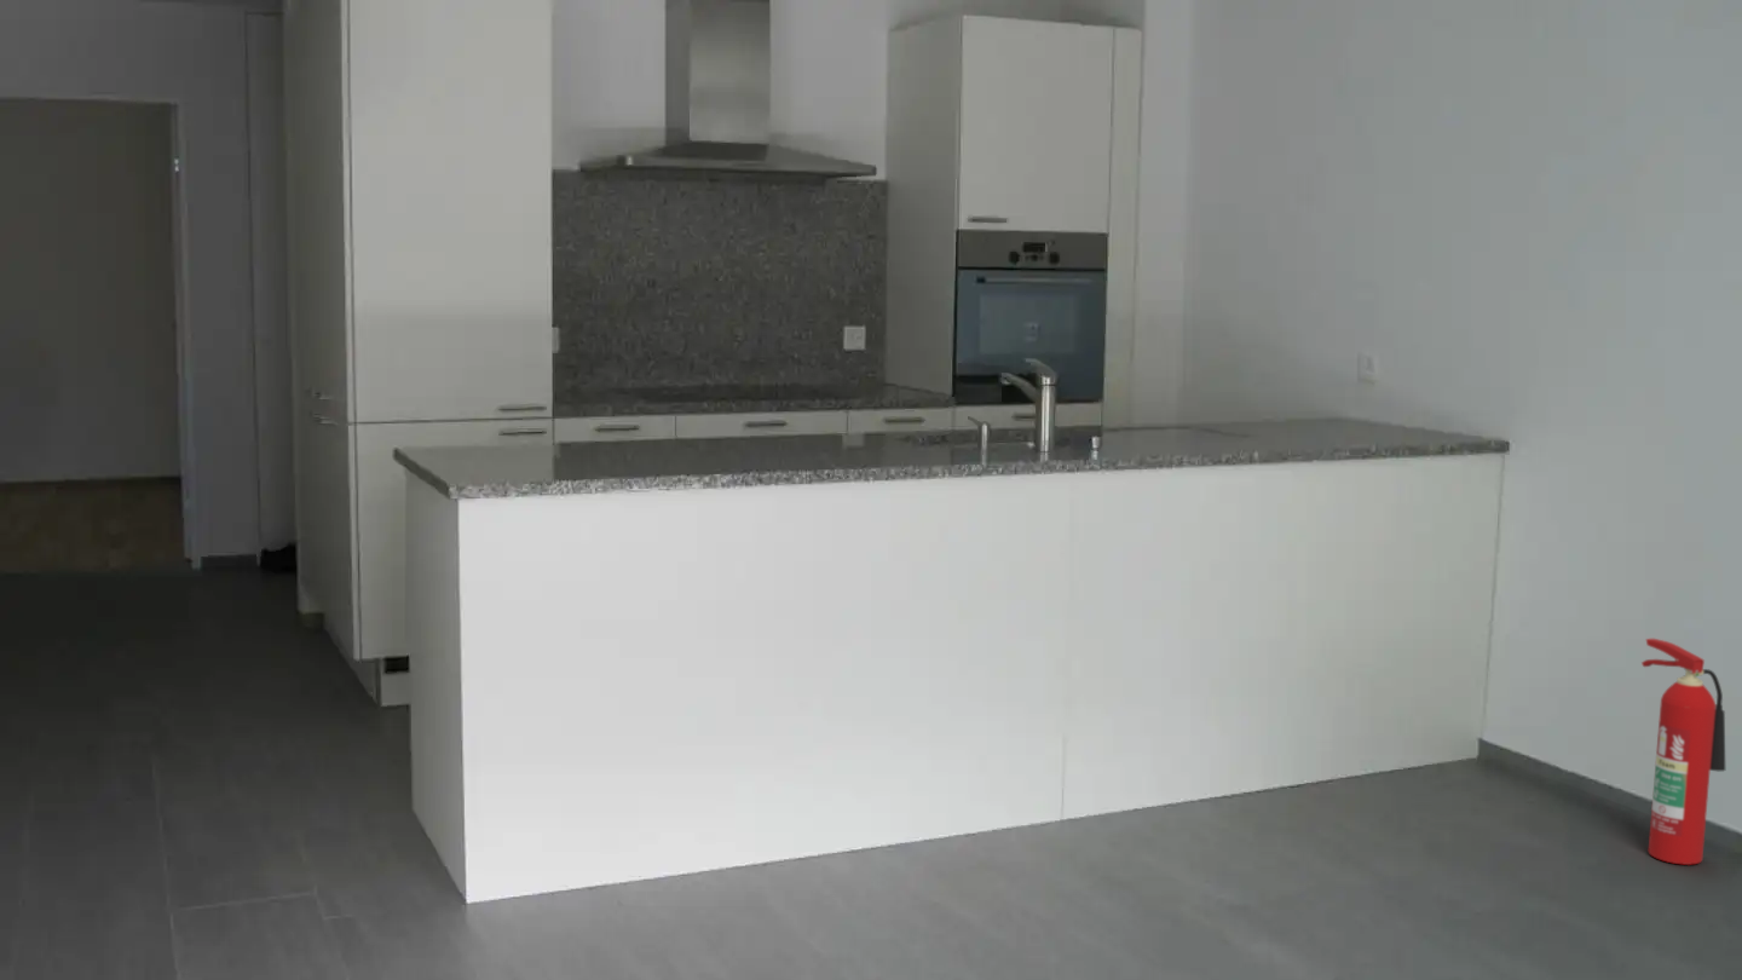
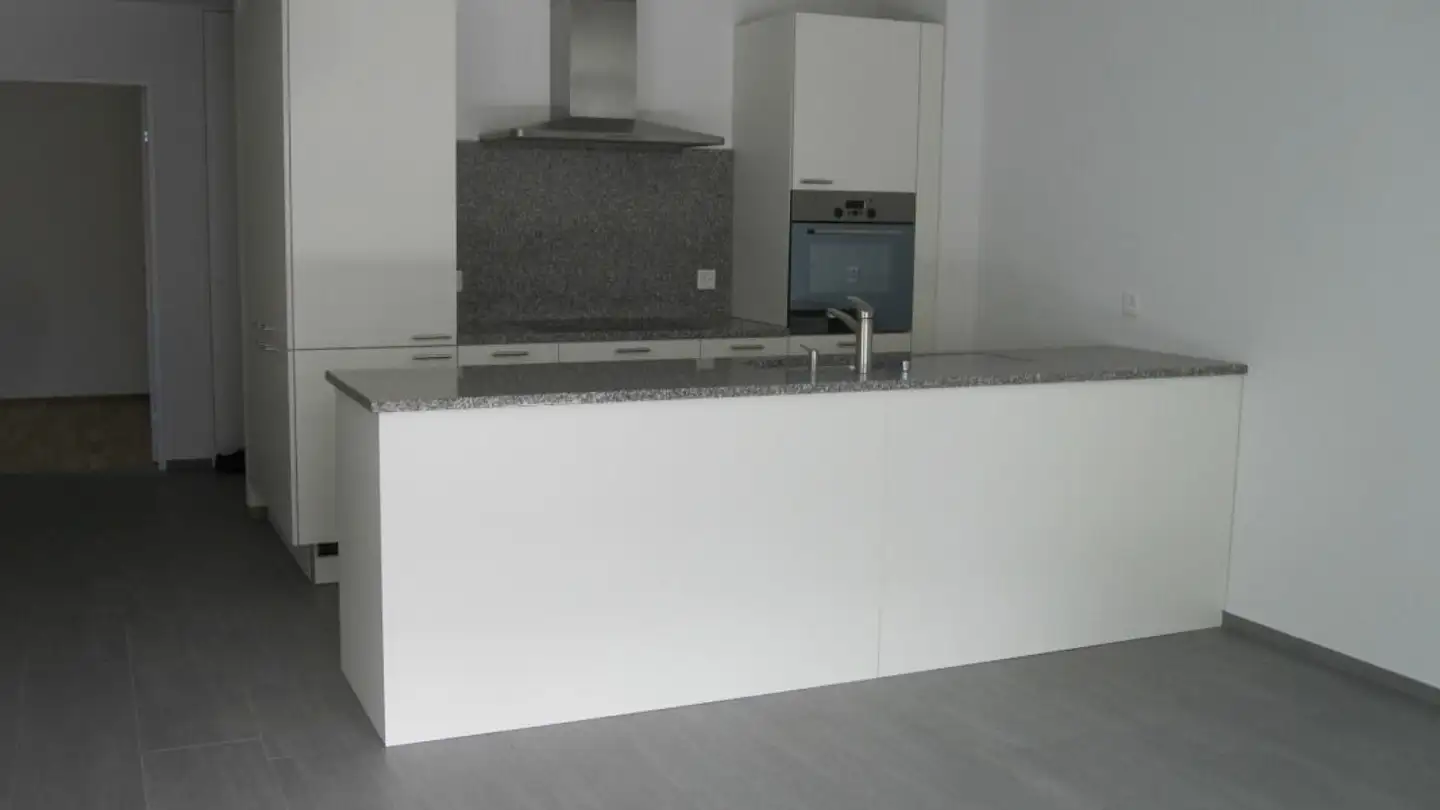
- fire extinguisher (1677, 748)
